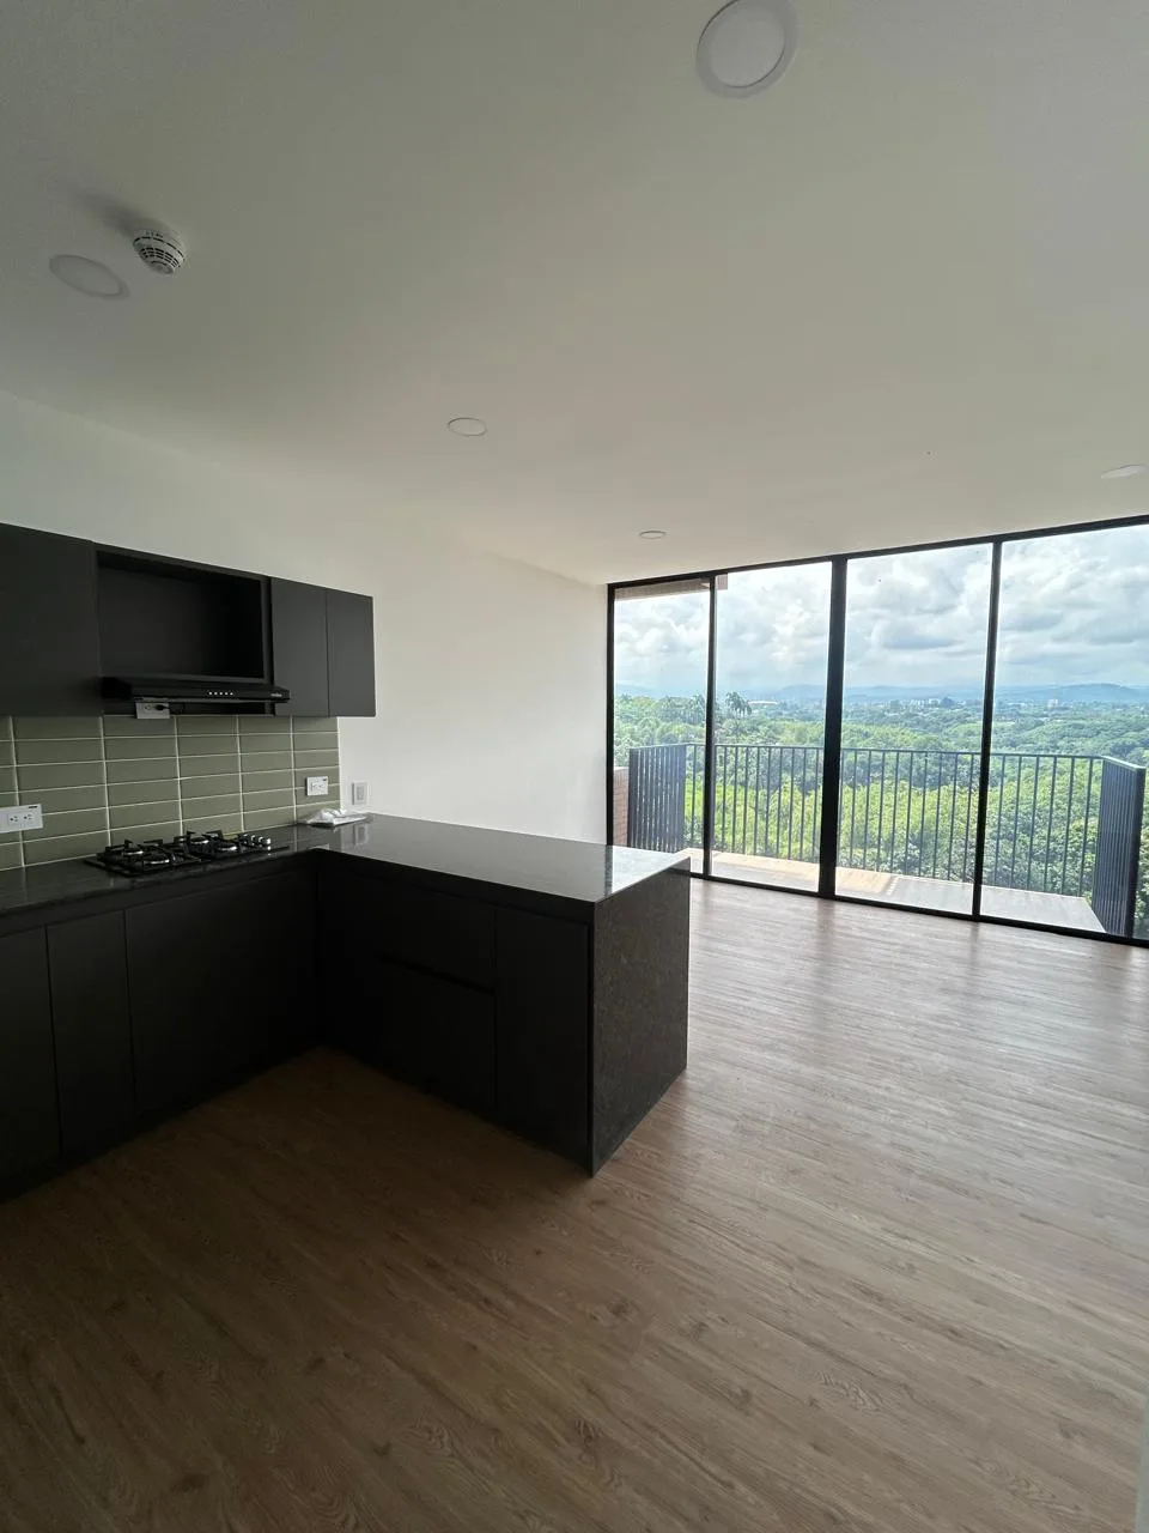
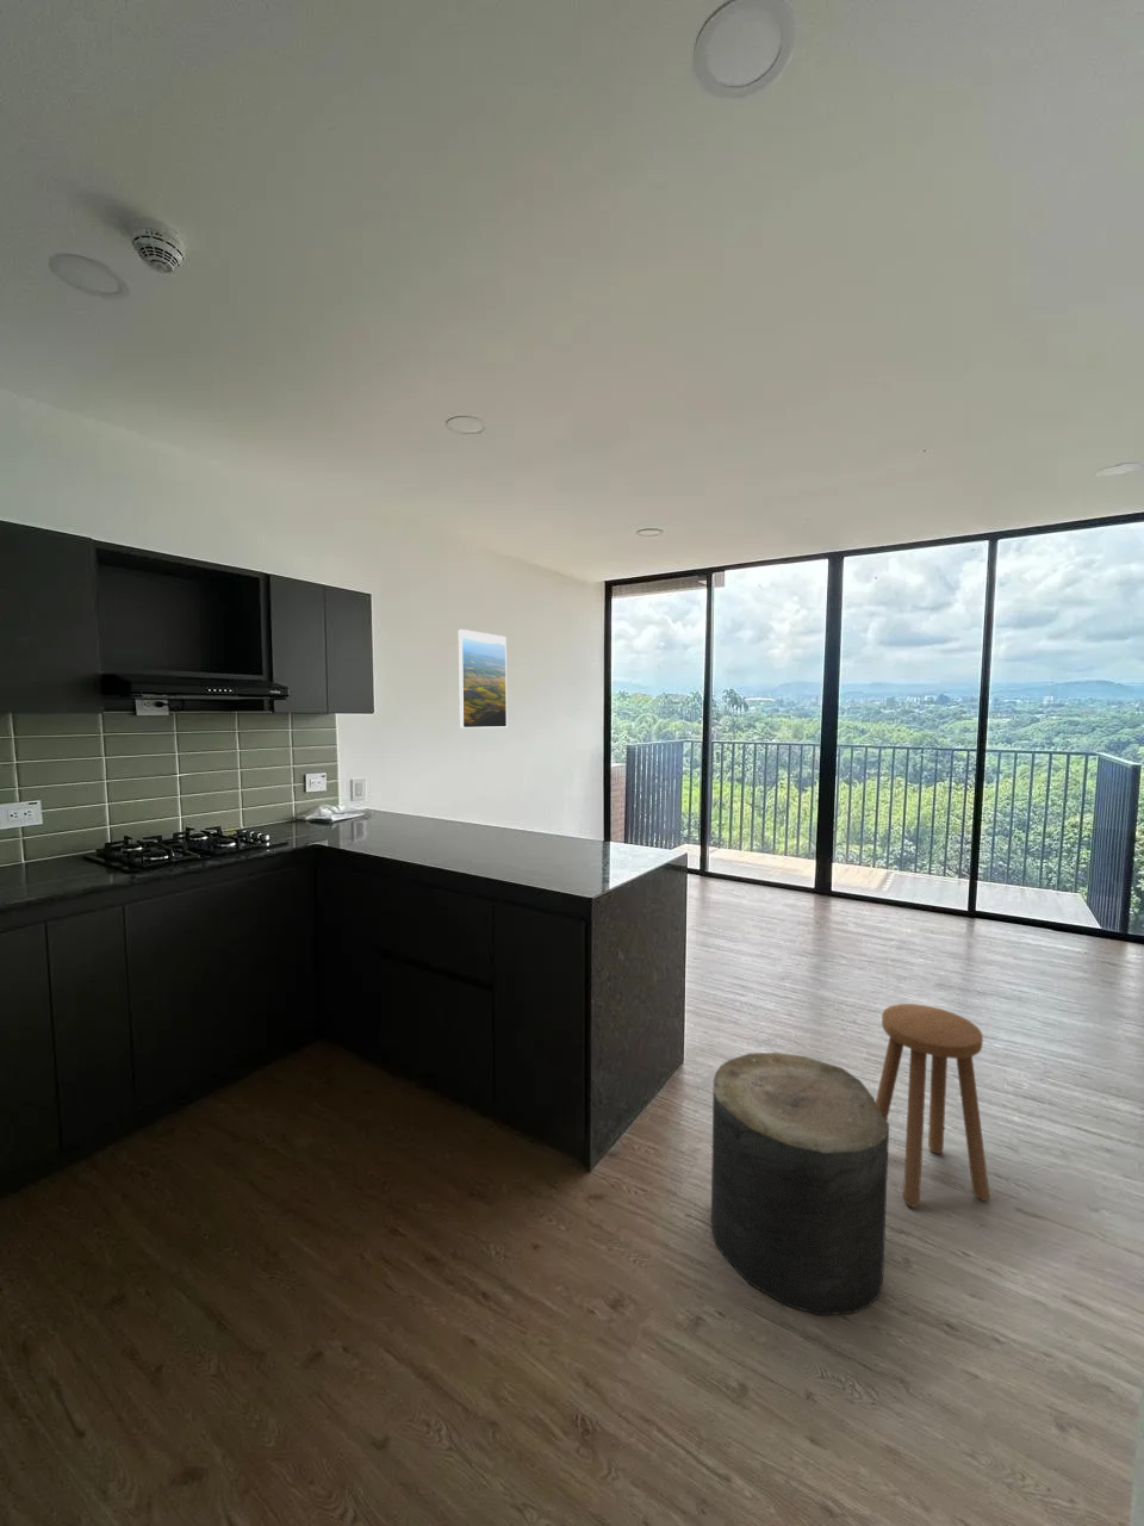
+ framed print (483, 681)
+ stool (930, 1101)
+ stool (794, 1167)
